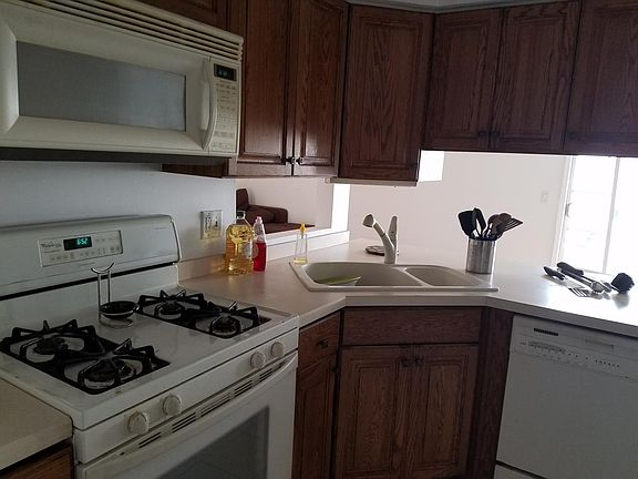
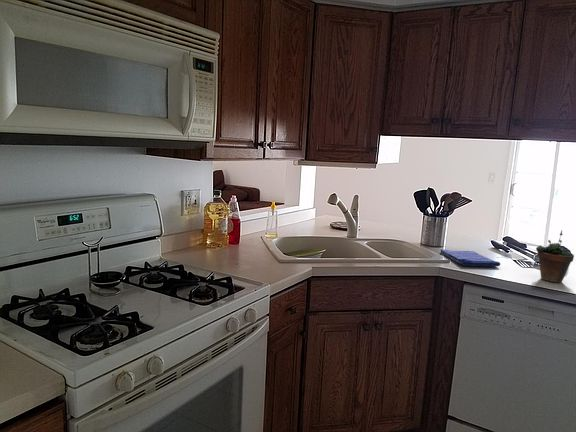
+ succulent plant (555, 254)
+ dish towel (468, 256)
